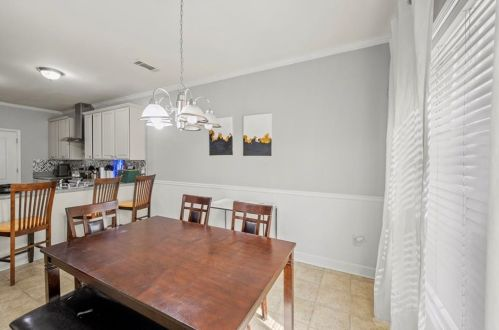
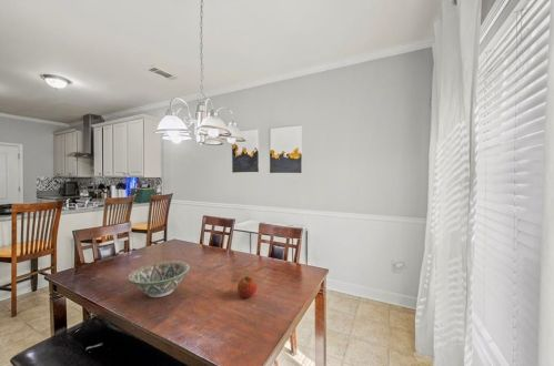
+ fruit (246, 285)
+ decorative bowl (160, 281)
